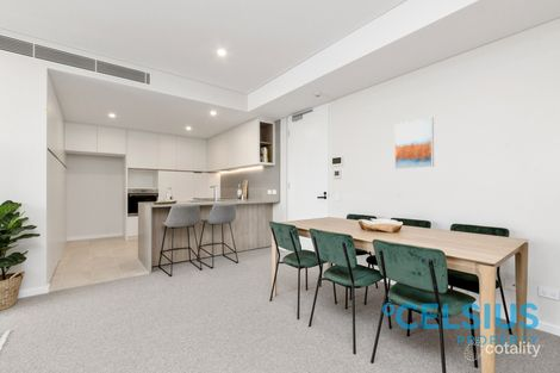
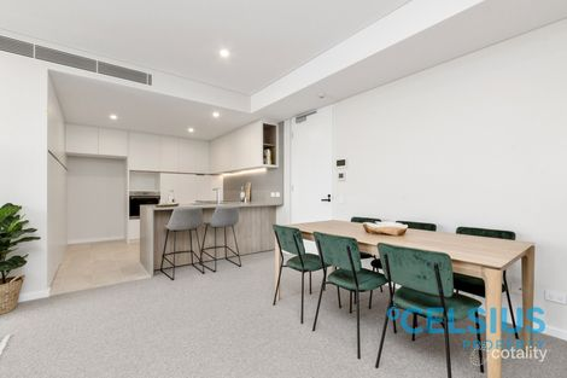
- wall art (412, 144)
